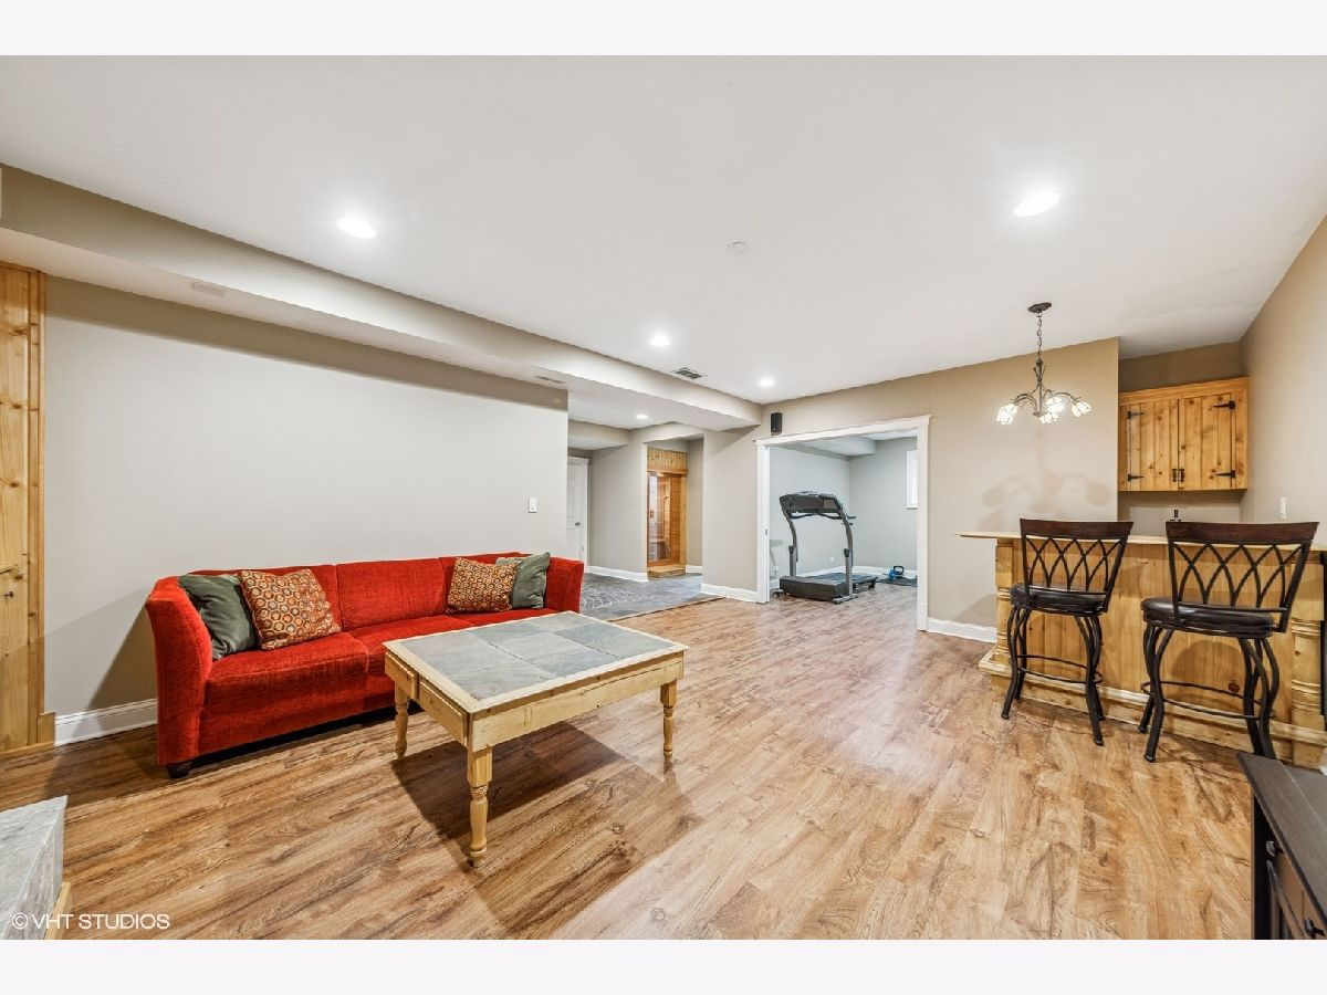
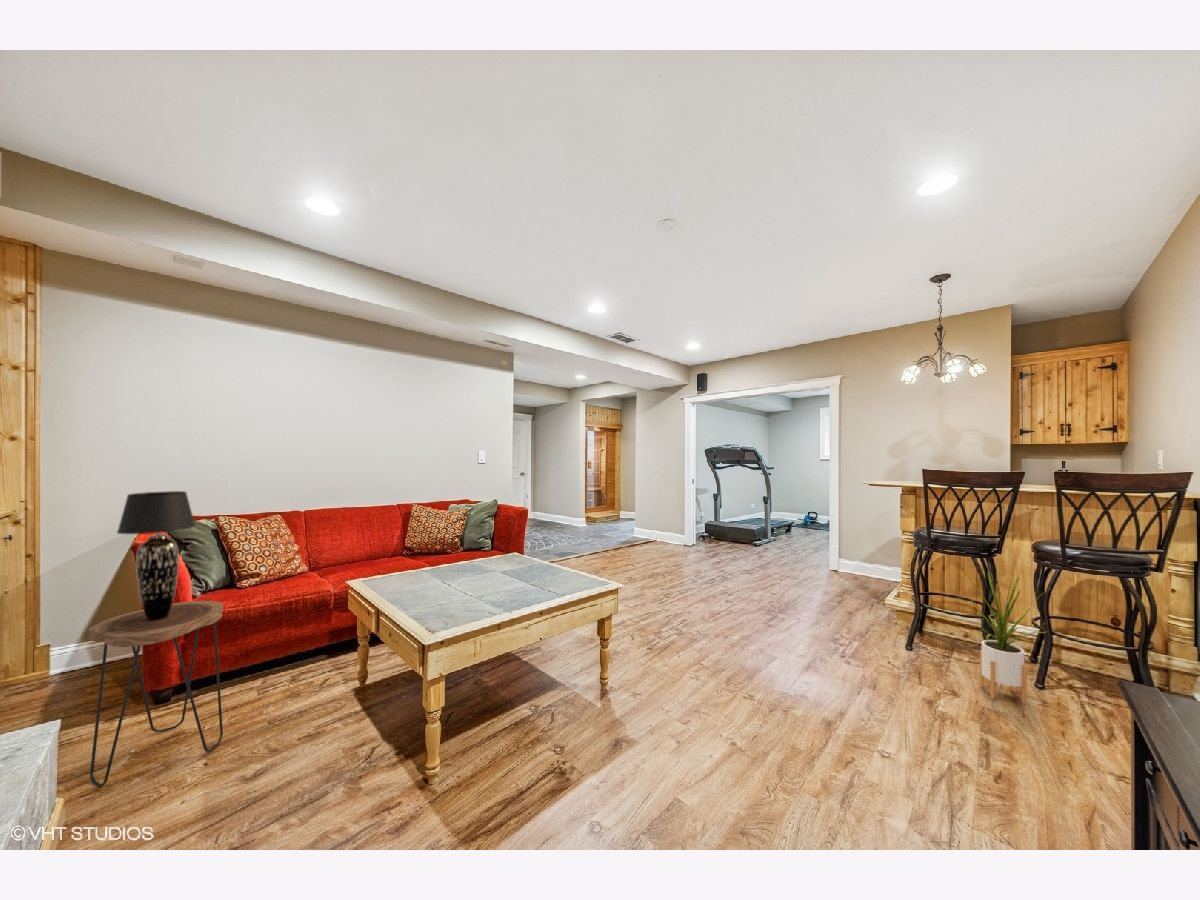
+ table lamp (157, 555)
+ house plant (1004, 631)
+ side table (144, 688)
